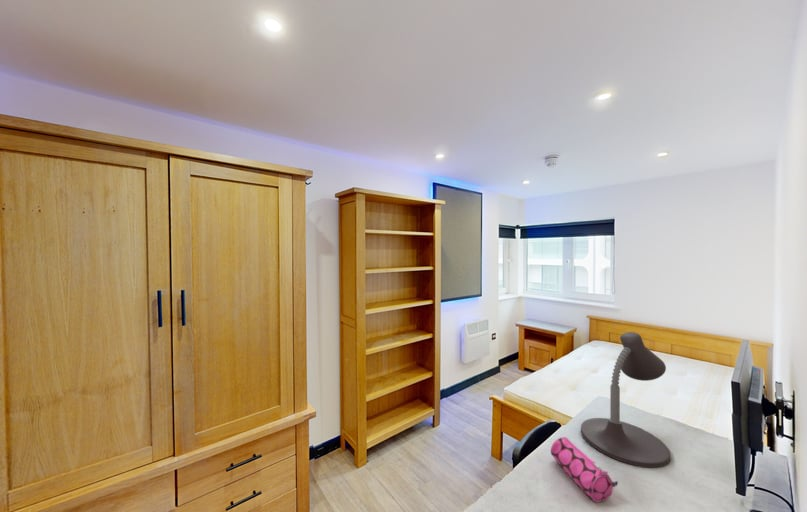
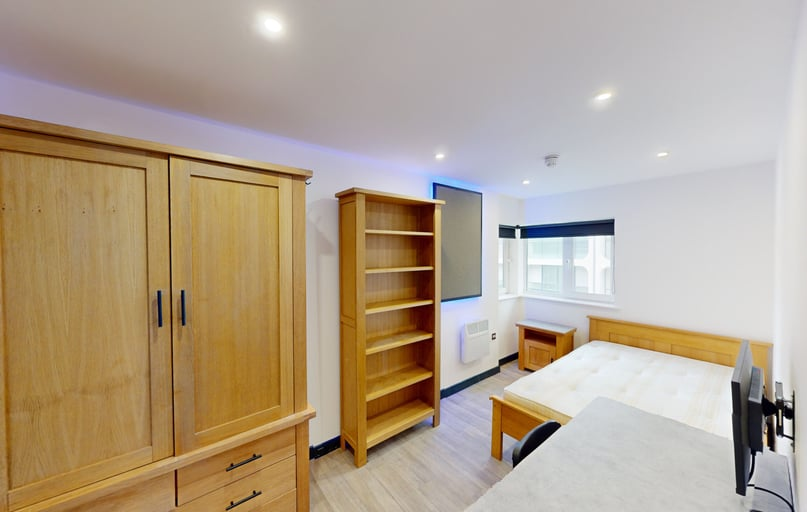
- pencil case (579, 464)
- desk lamp (619, 387)
